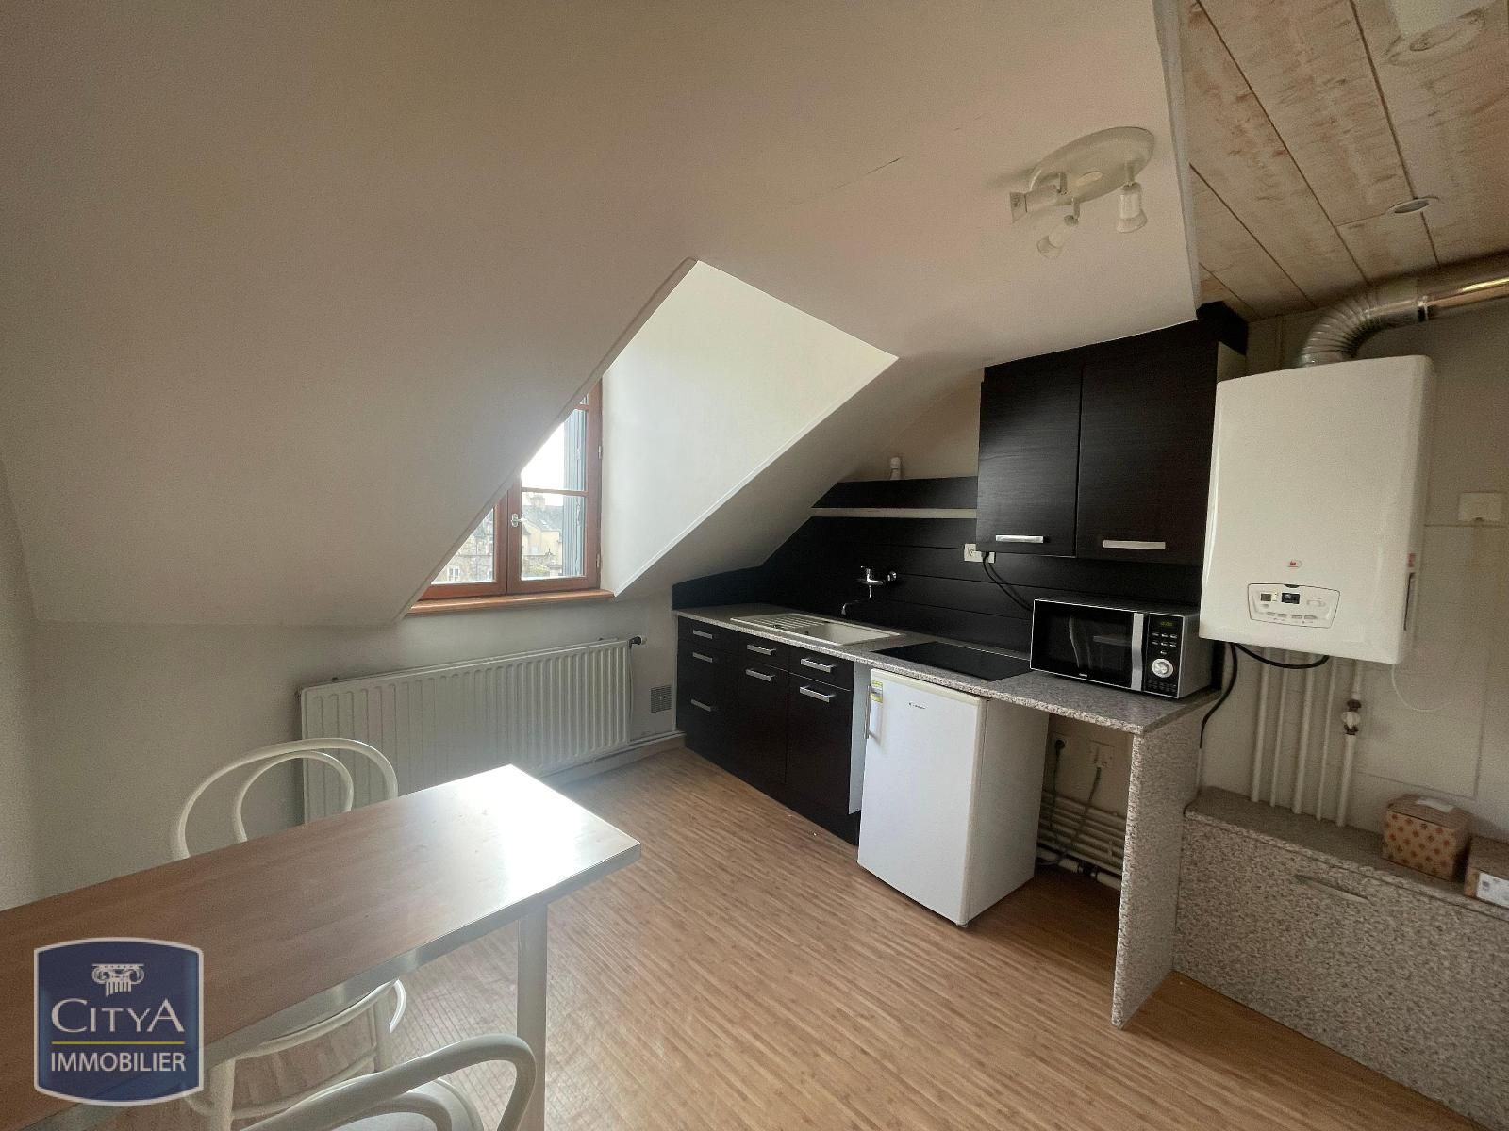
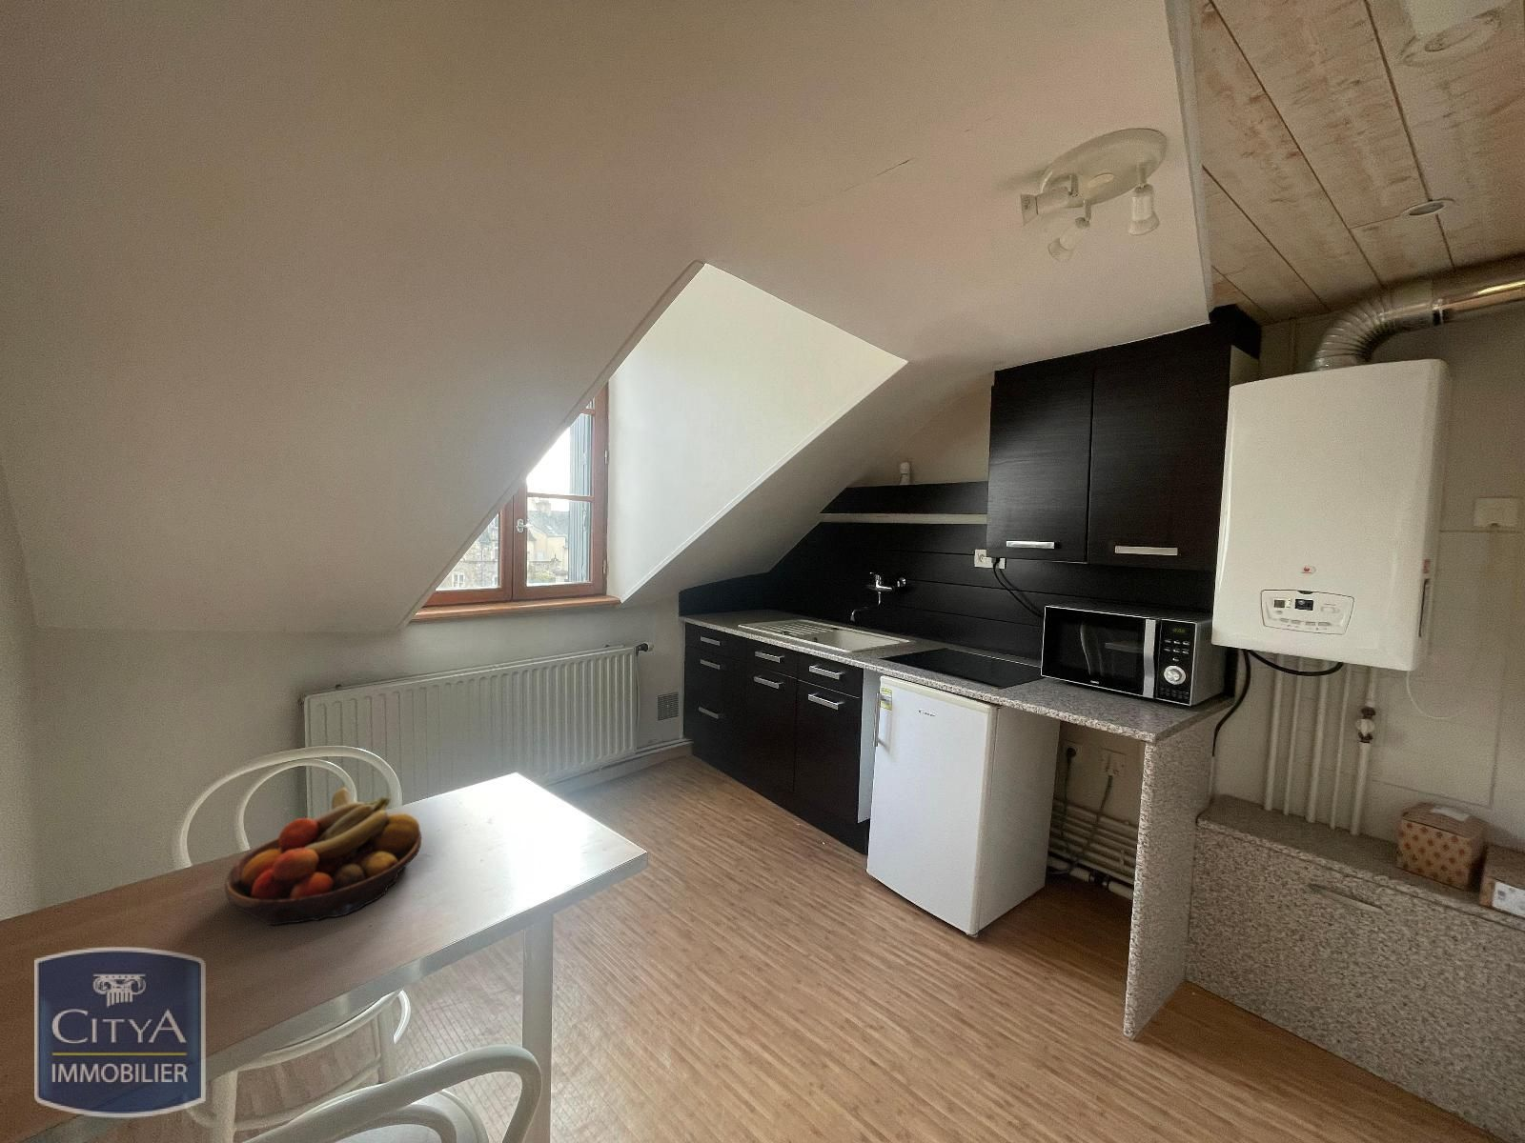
+ fruit bowl (330, 845)
